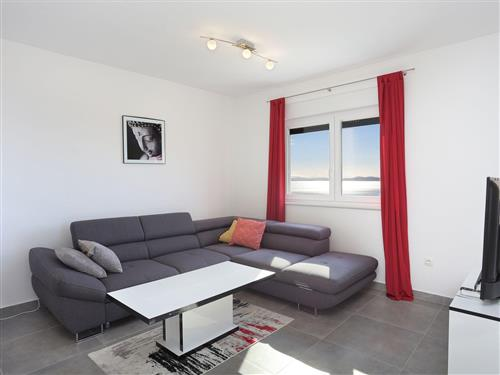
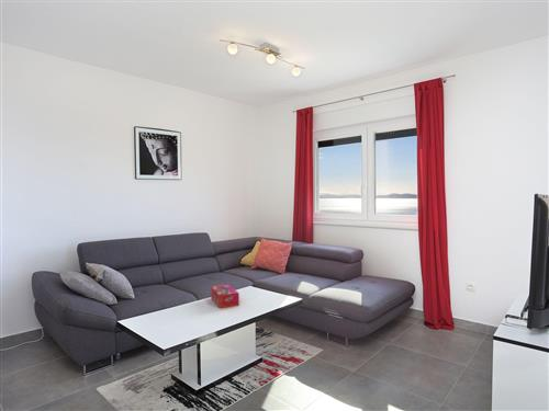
+ tissue box (224, 295)
